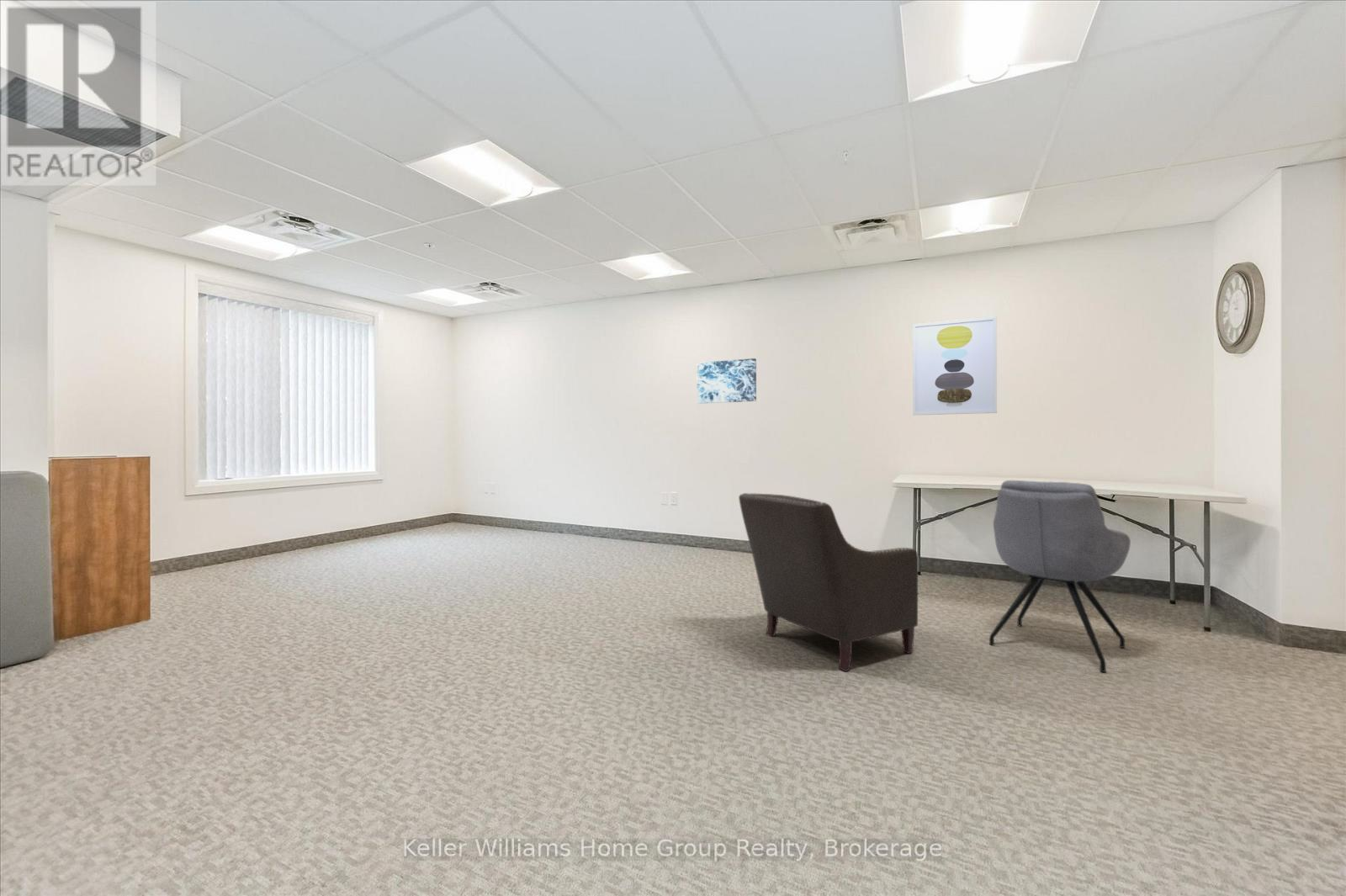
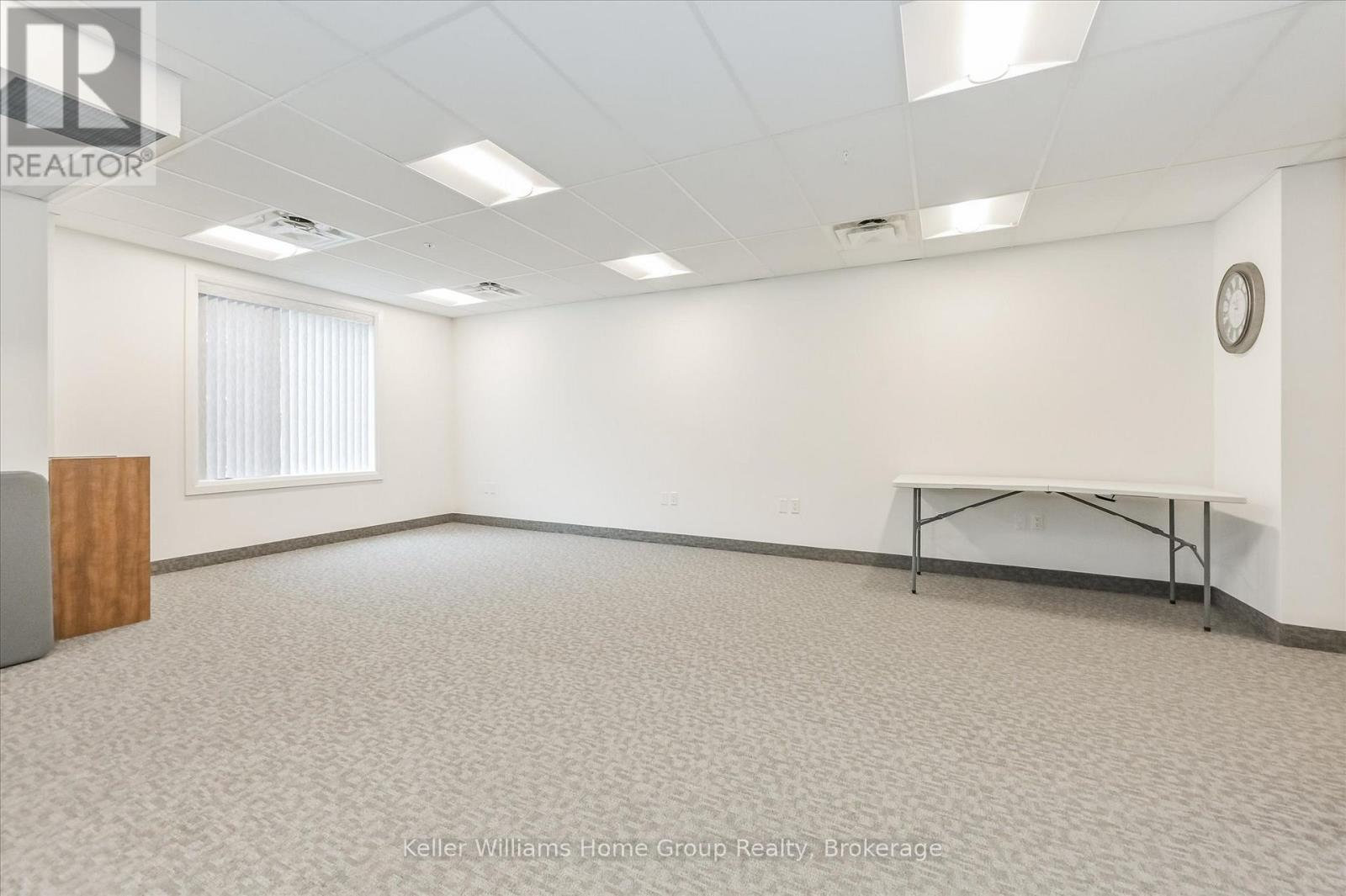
- wall art (953, 367)
- chair (824, 569)
- chair (1055, 563)
- wall art (726, 381)
